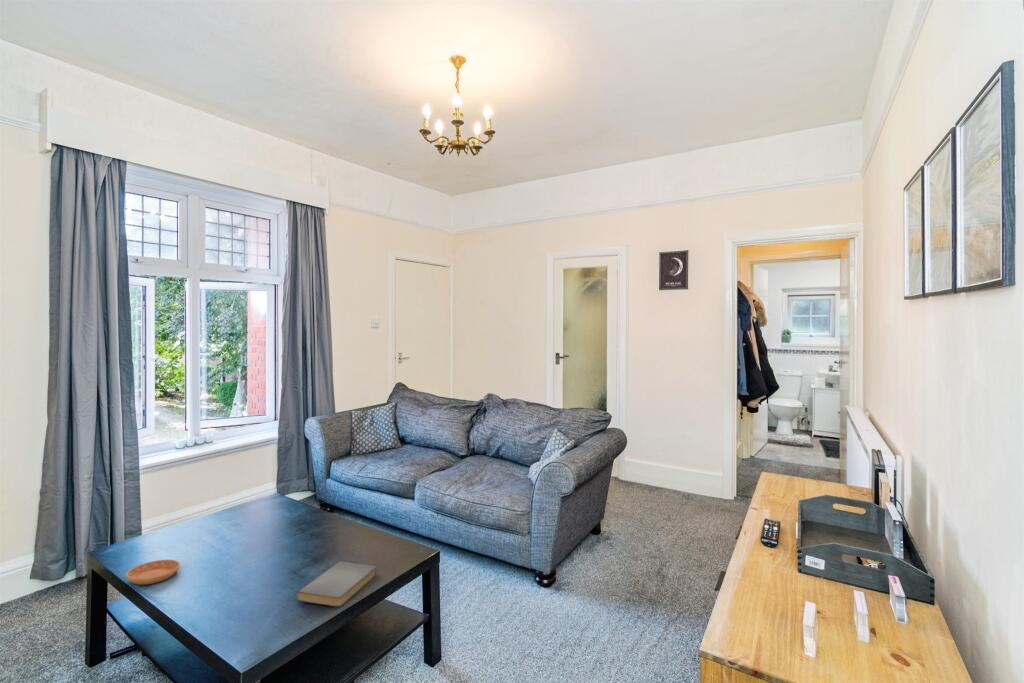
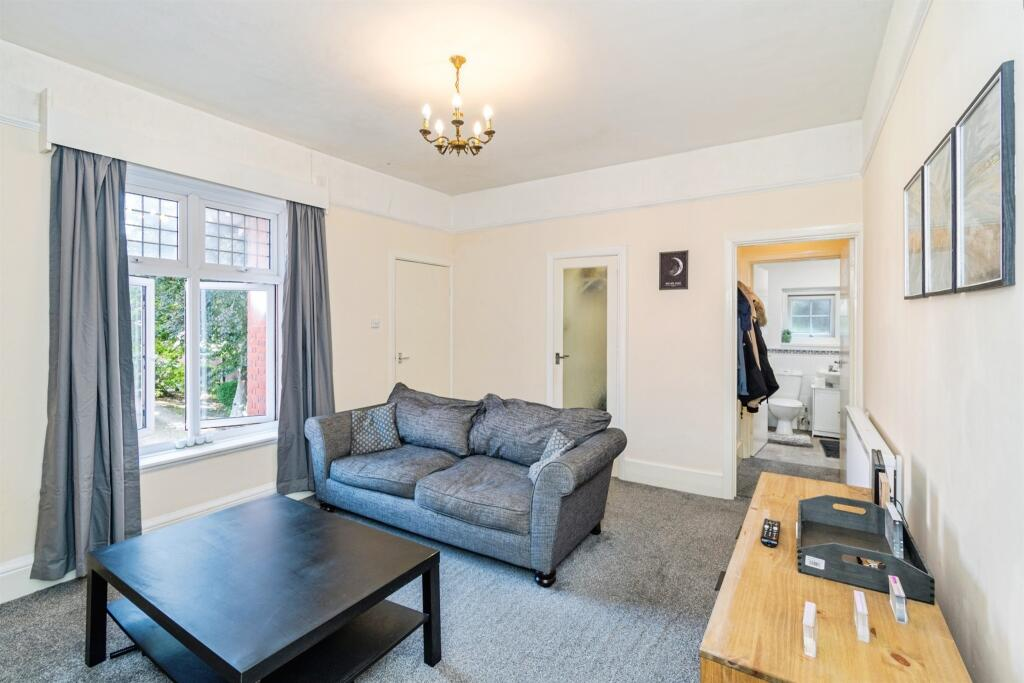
- saucer (153, 572)
- book (339, 582)
